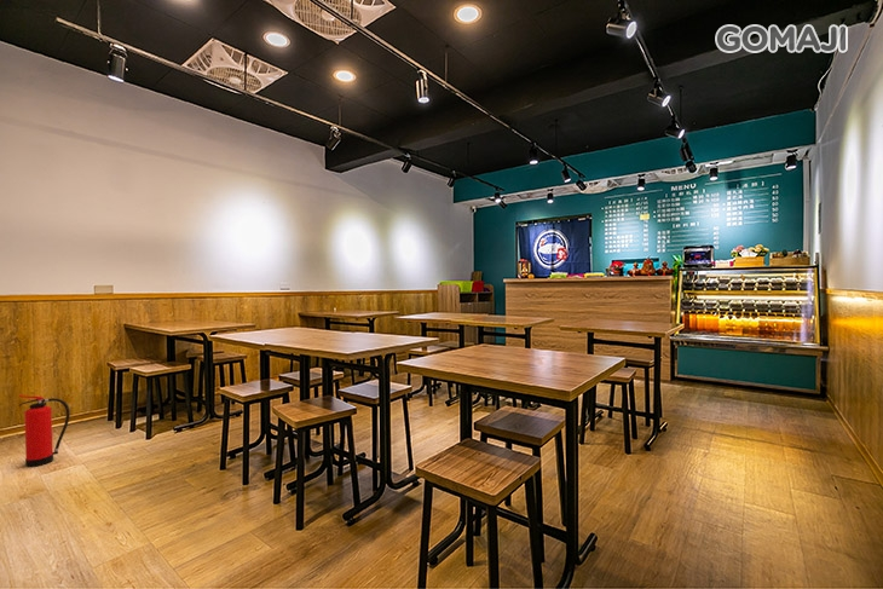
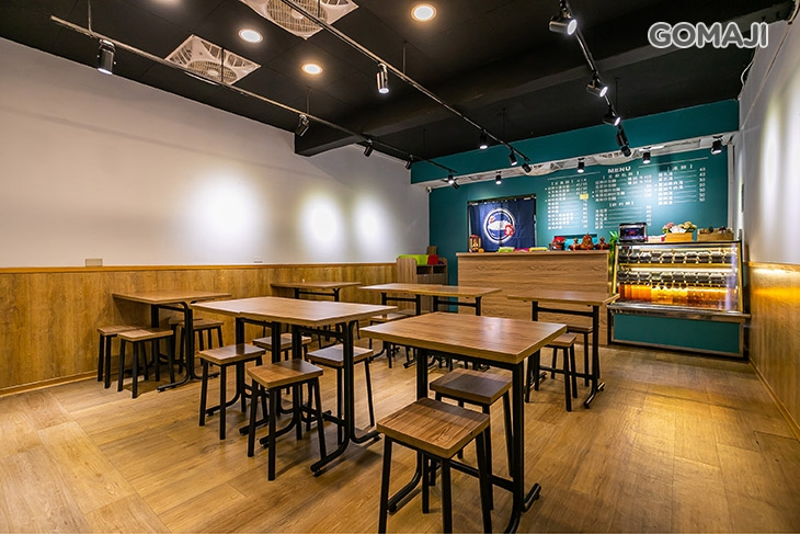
- fire extinguisher (45, 426)
